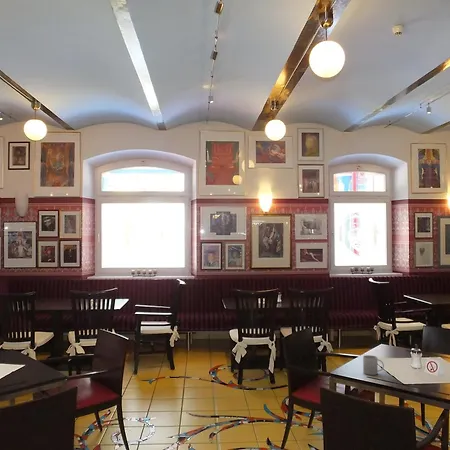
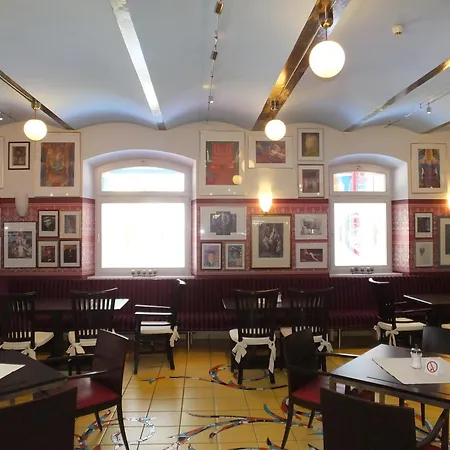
- mug (373, 365)
